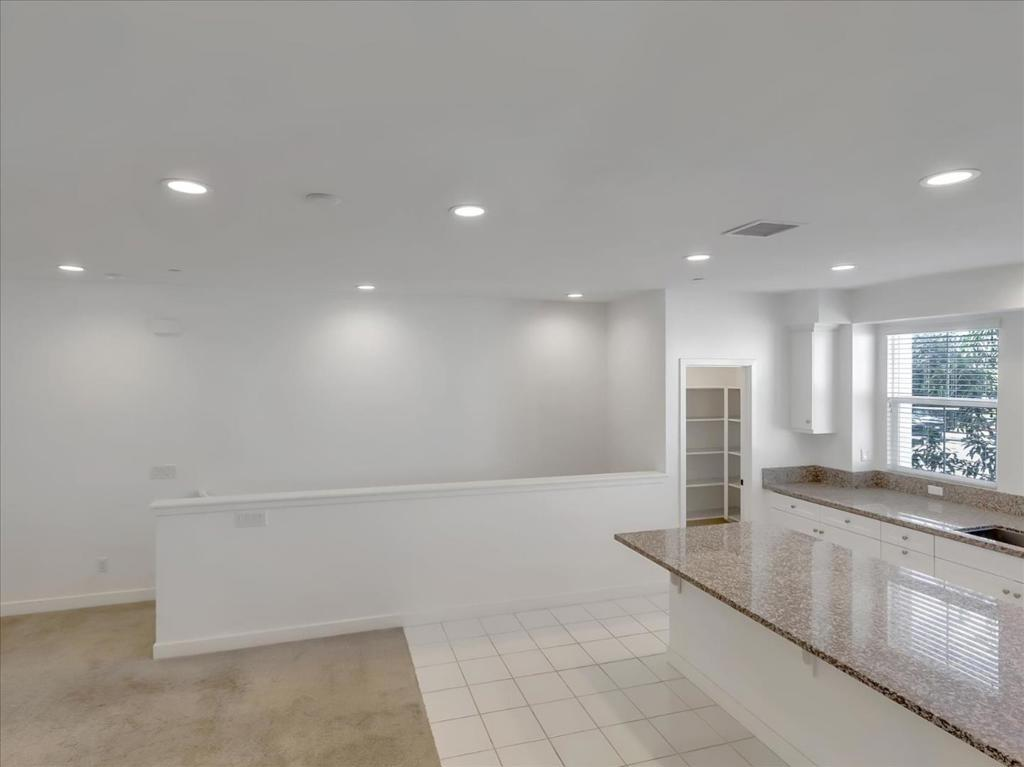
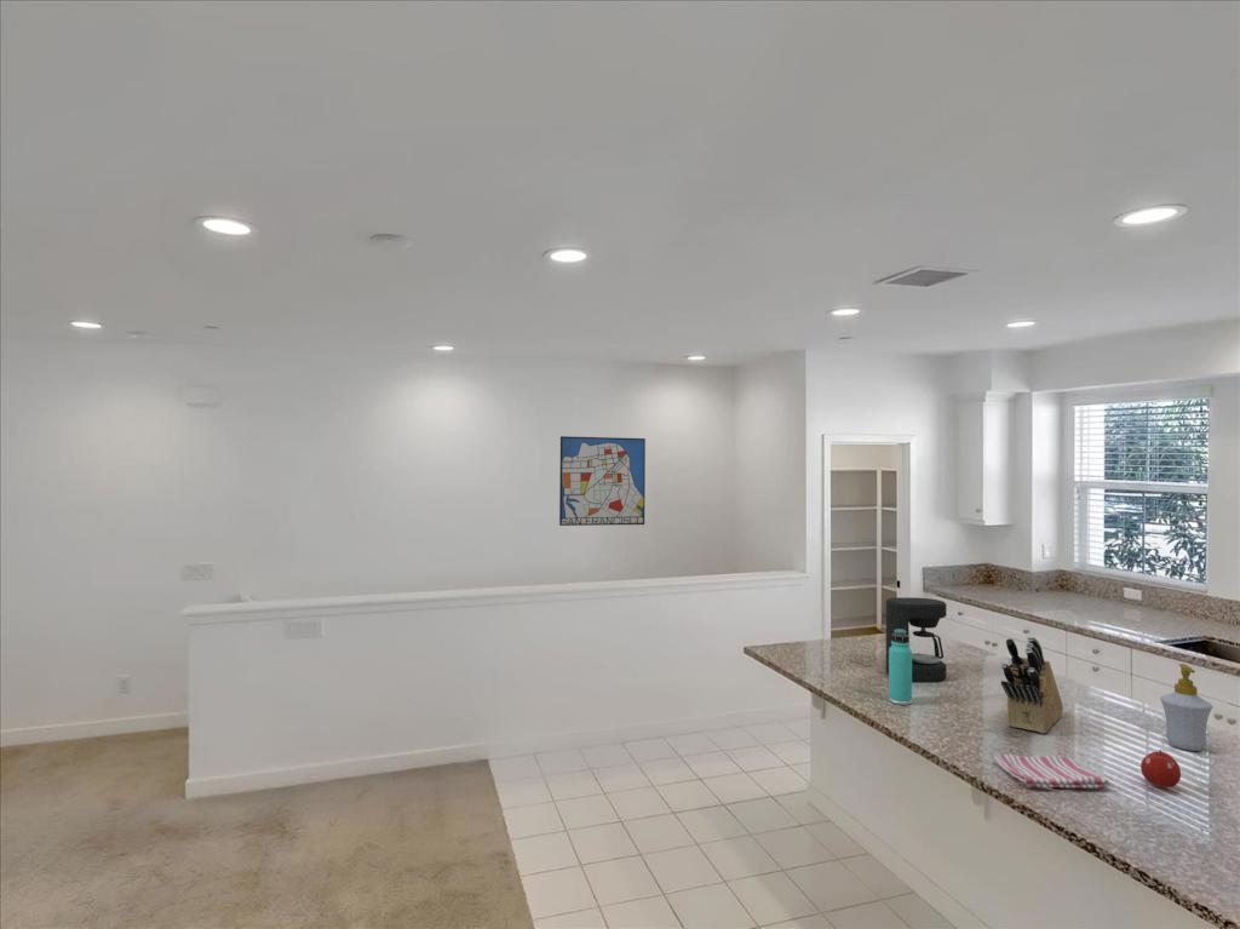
+ coffee maker (918, 636)
+ dish towel (1050, 769)
+ wall art (603, 481)
+ thermos bottle (900, 665)
+ fruit (1160, 767)
+ knife block (1032, 677)
+ soap bottle (1186, 705)
